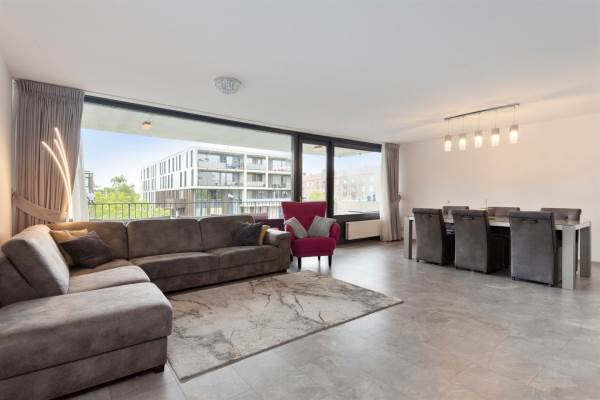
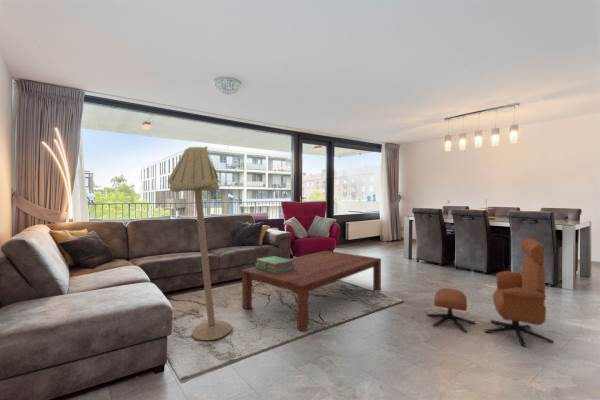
+ lounge chair (496, 279)
+ floor lamp (201, 240)
+ stack of books (274, 263)
+ coffee table (317, 281)
